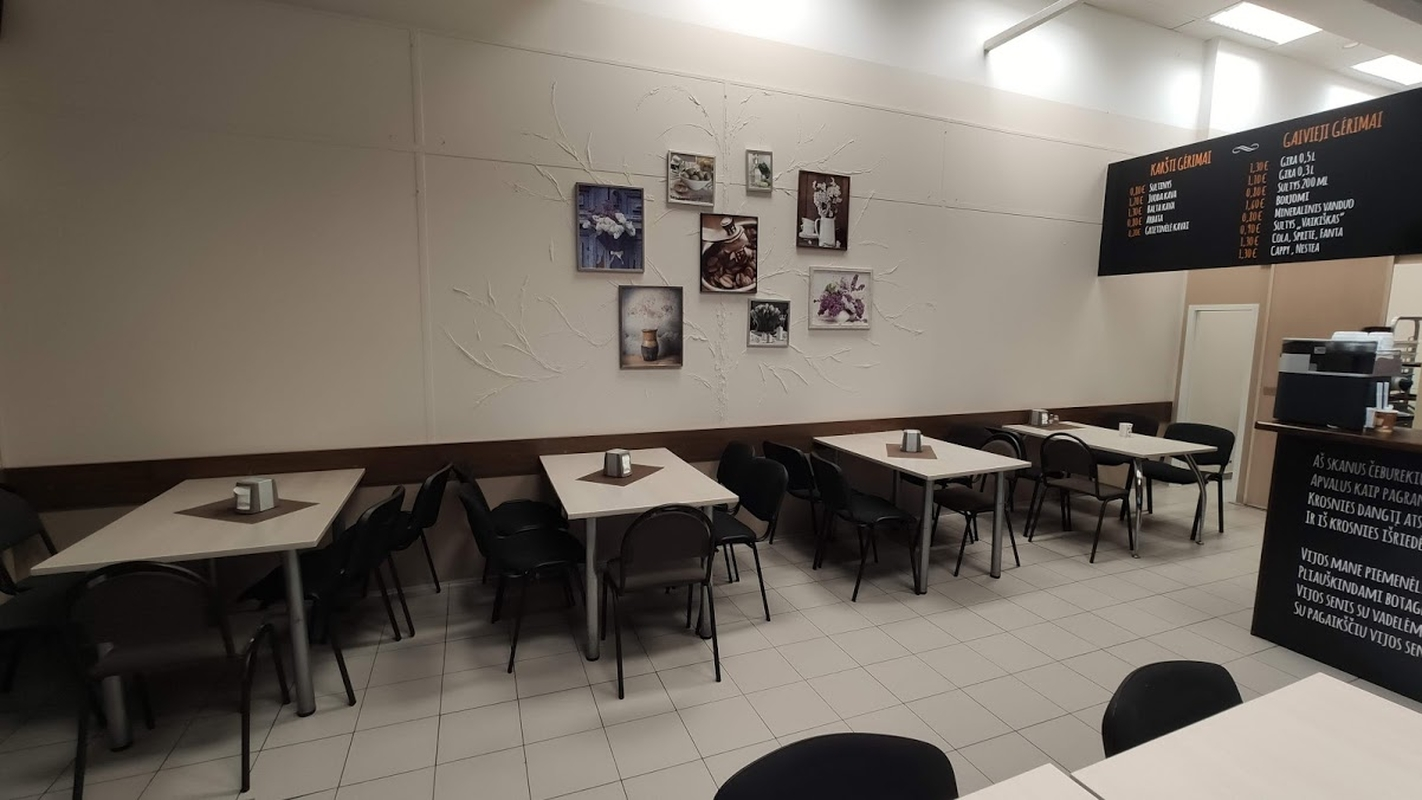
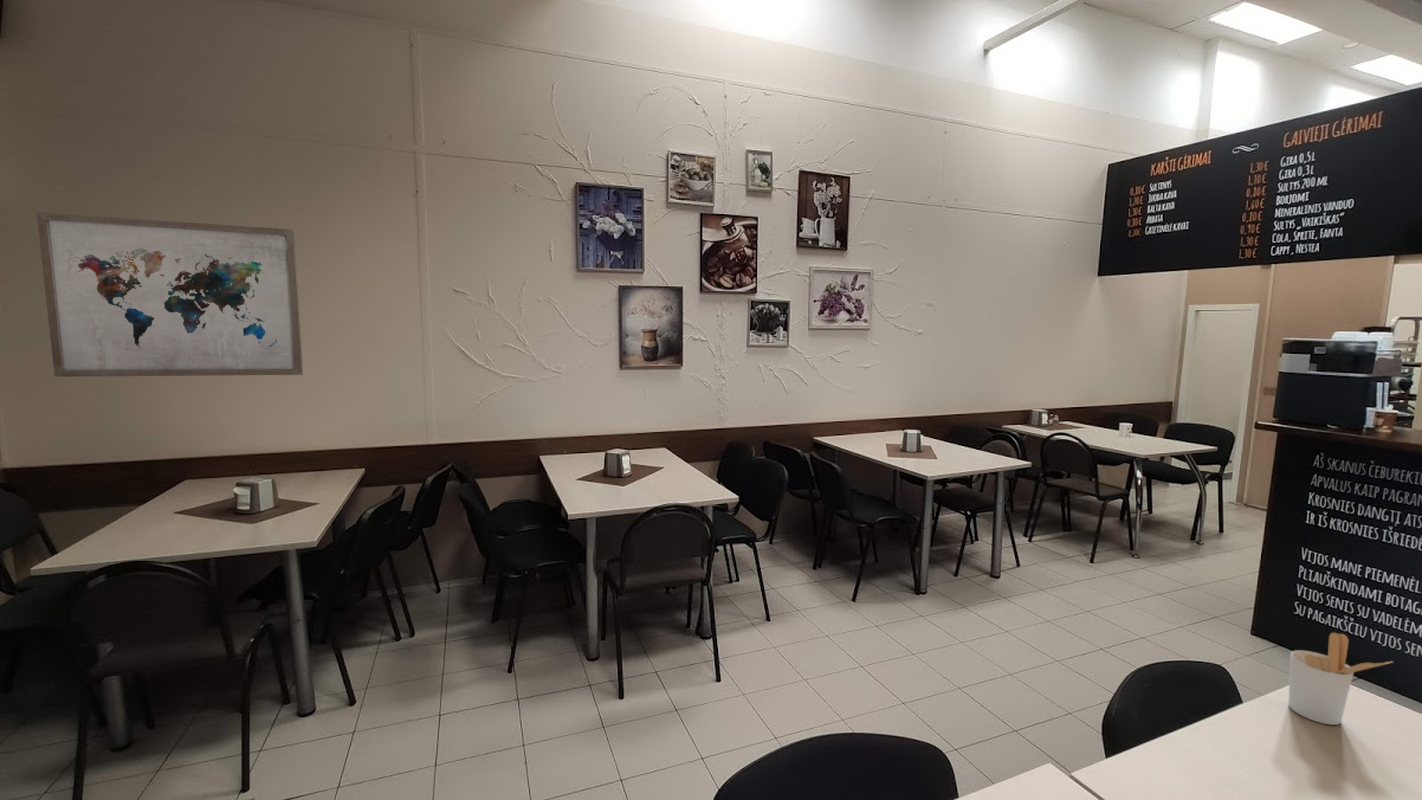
+ wall art (180, 299)
+ utensil holder (1335, 681)
